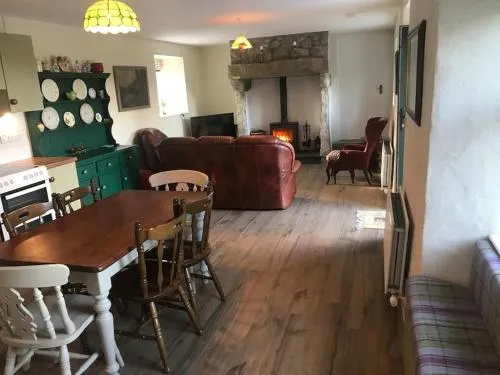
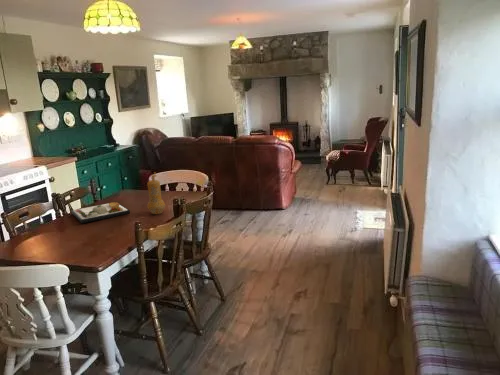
+ dinner plate (99, 208)
+ pepper mill (155, 193)
